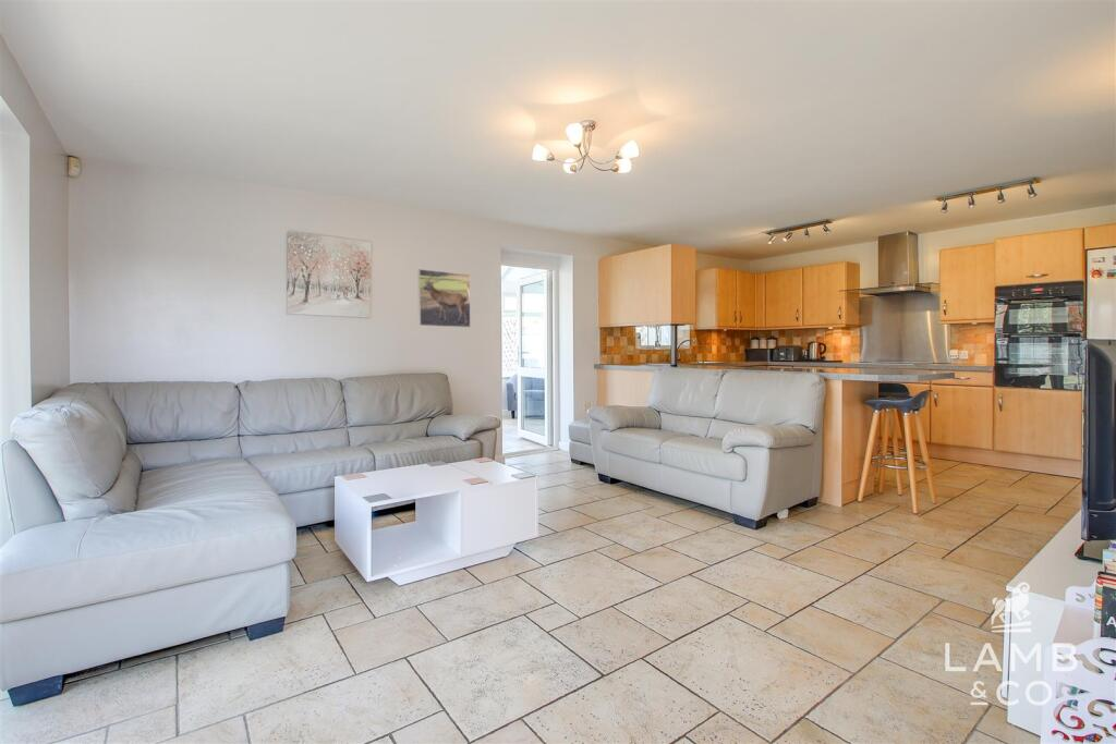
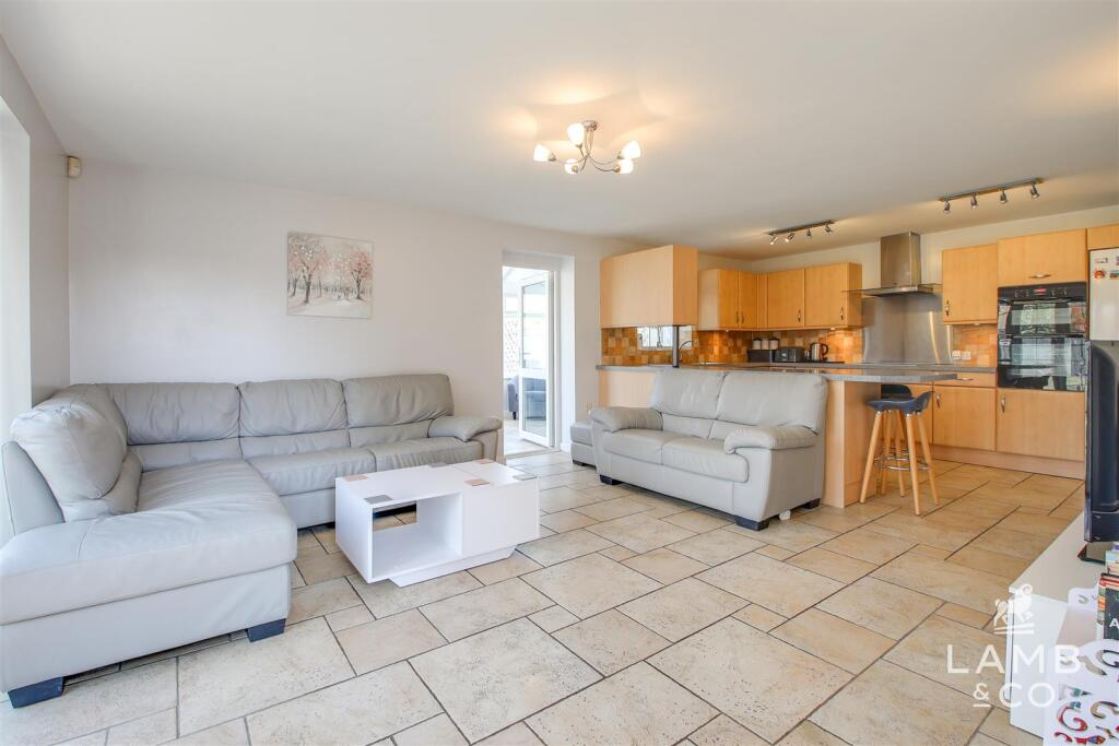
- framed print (445, 298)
